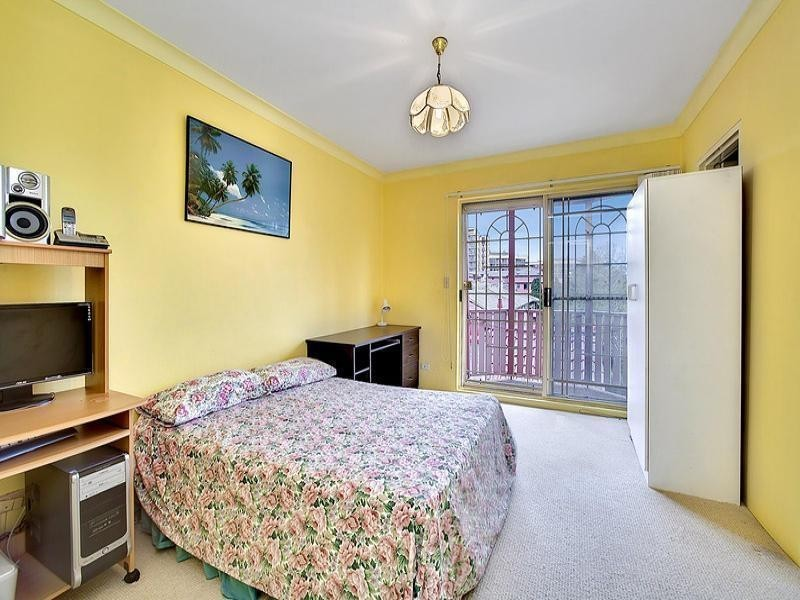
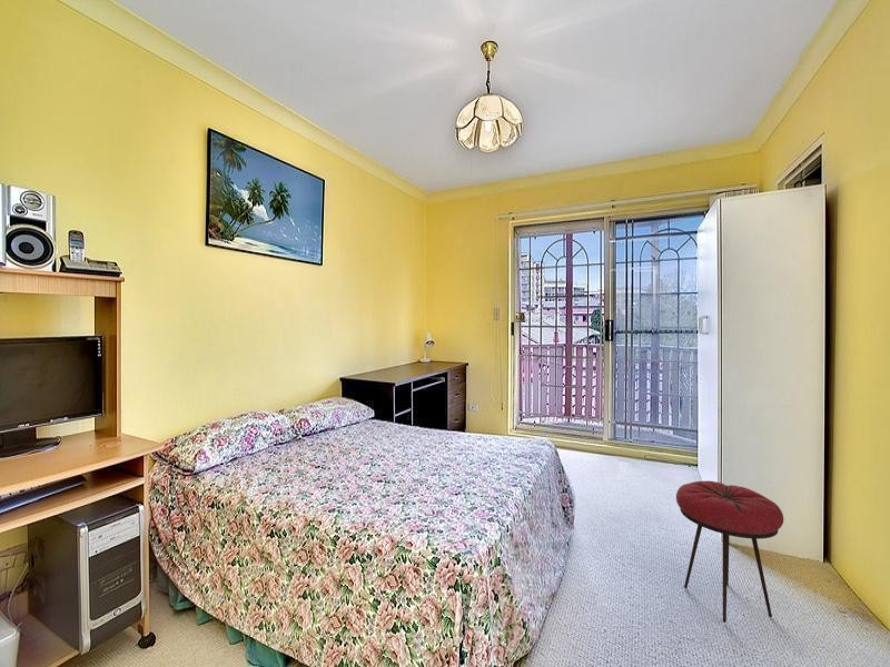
+ stool (725, 546)
